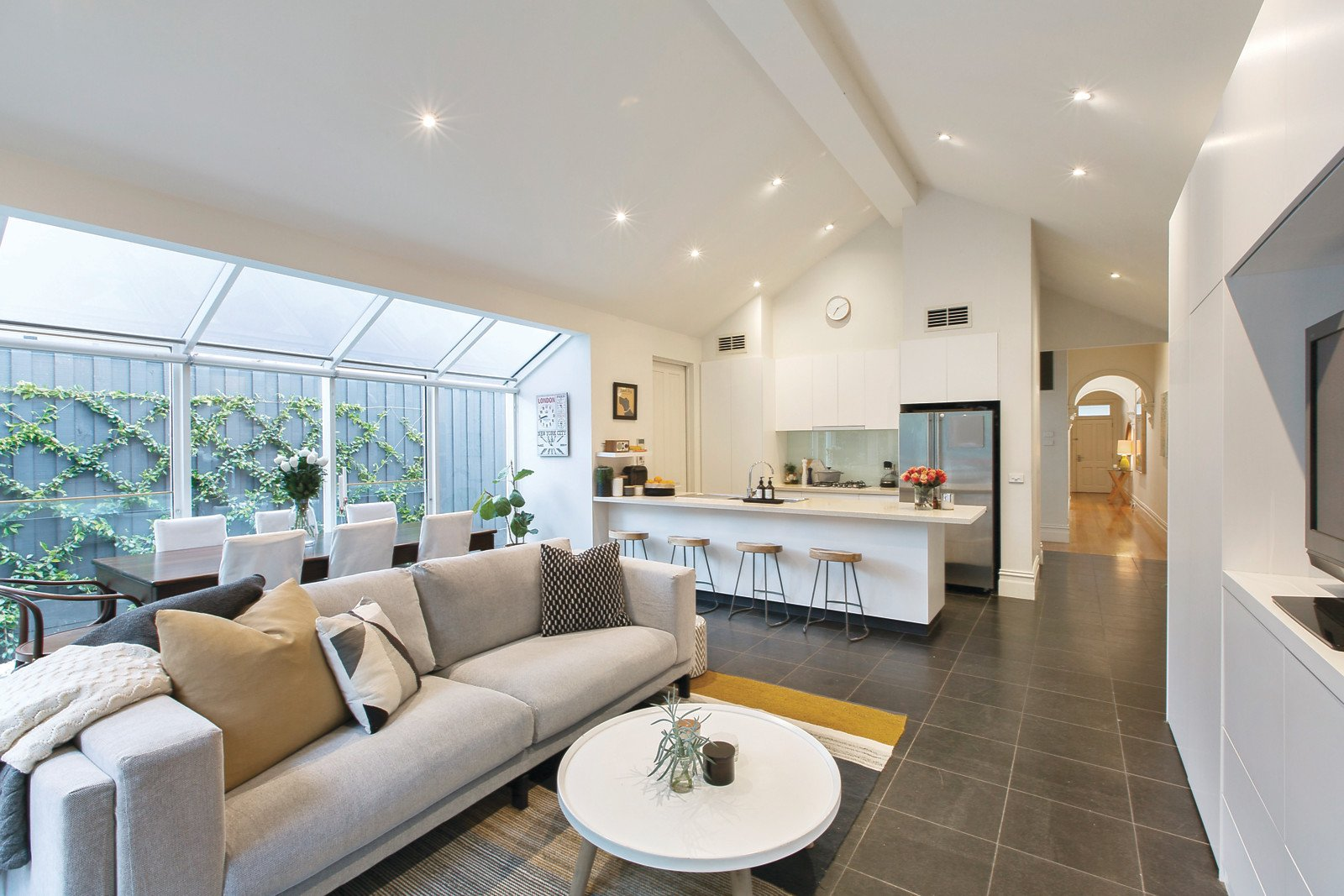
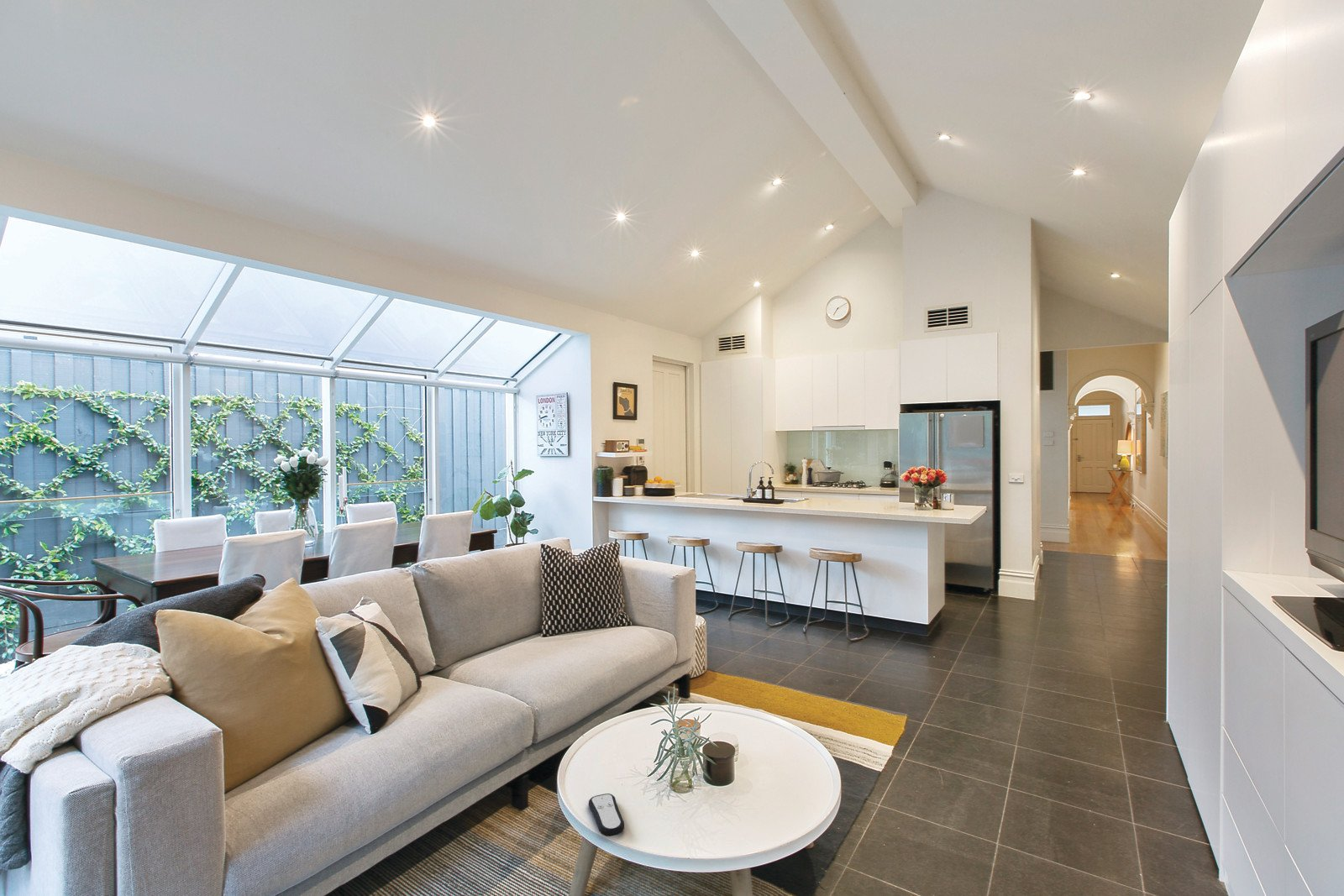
+ remote control (606, 814)
